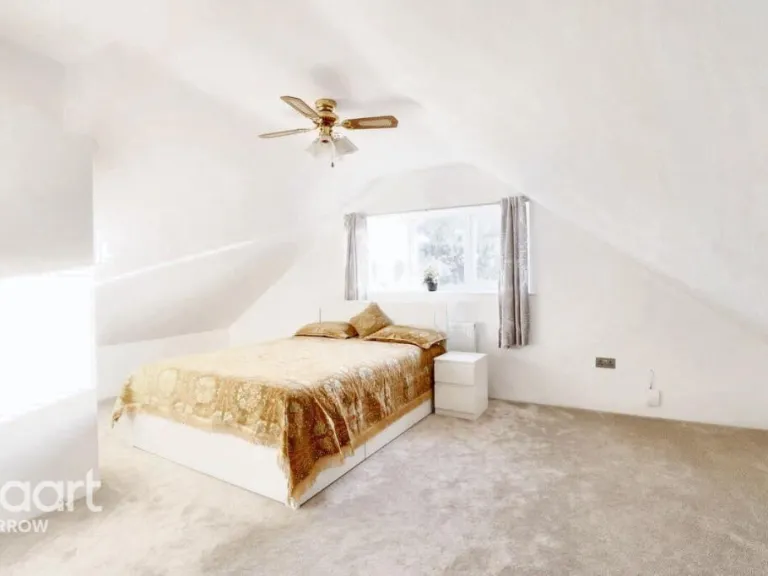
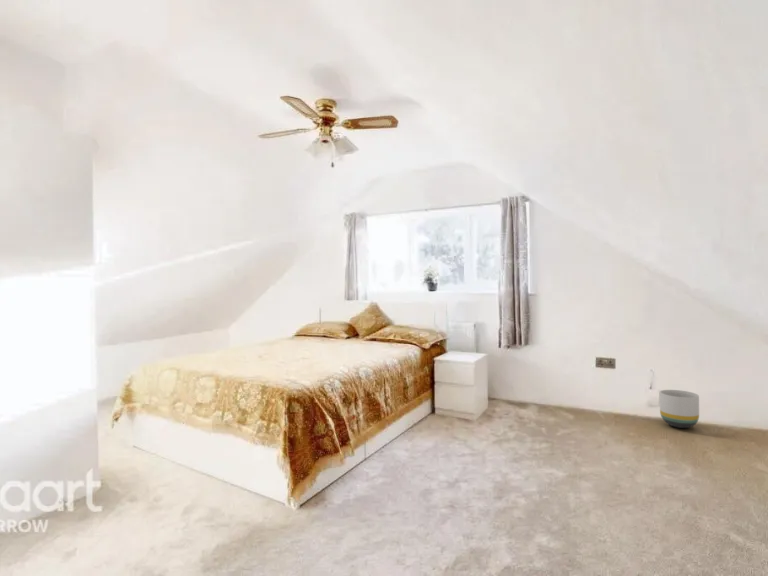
+ planter (679, 410)
